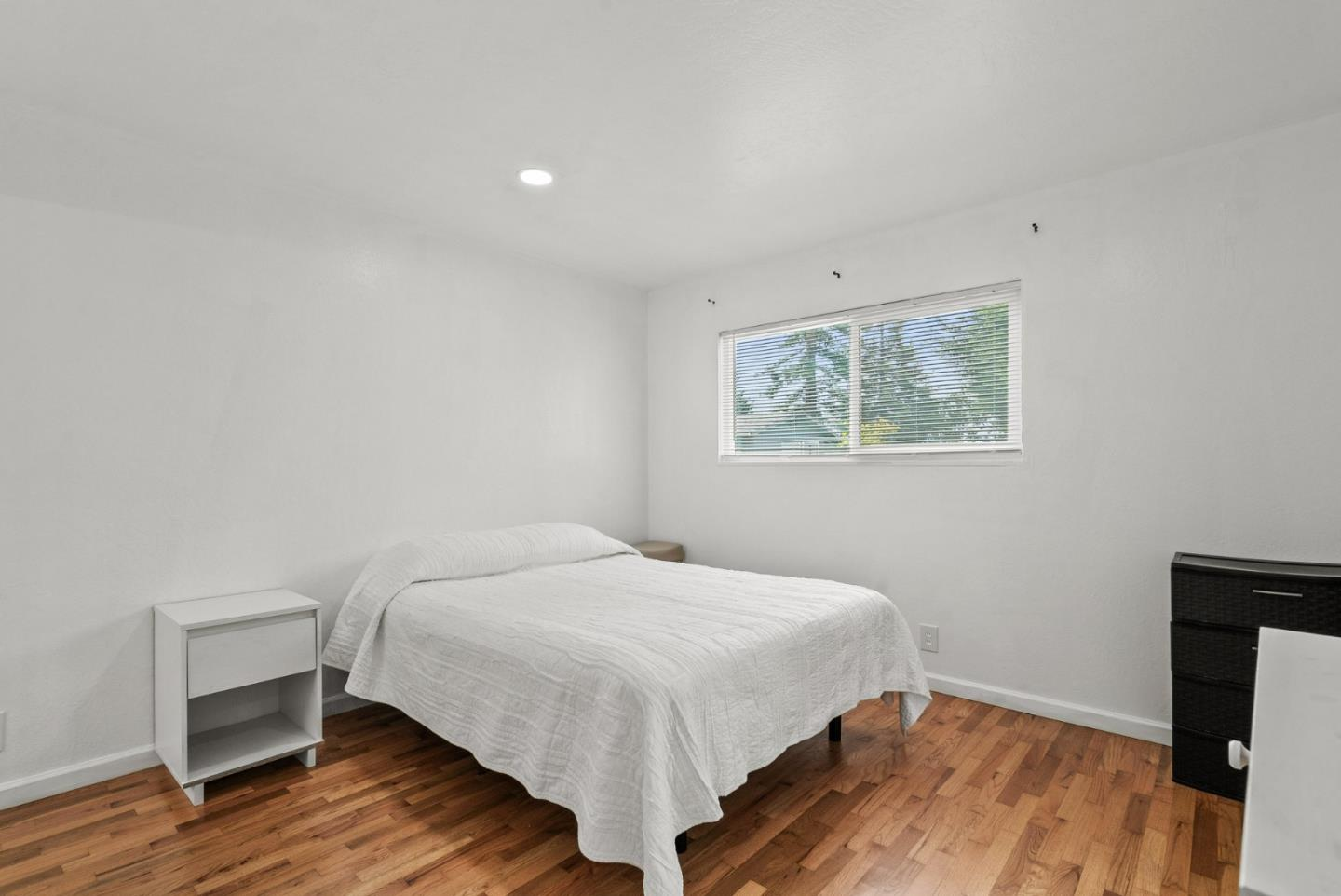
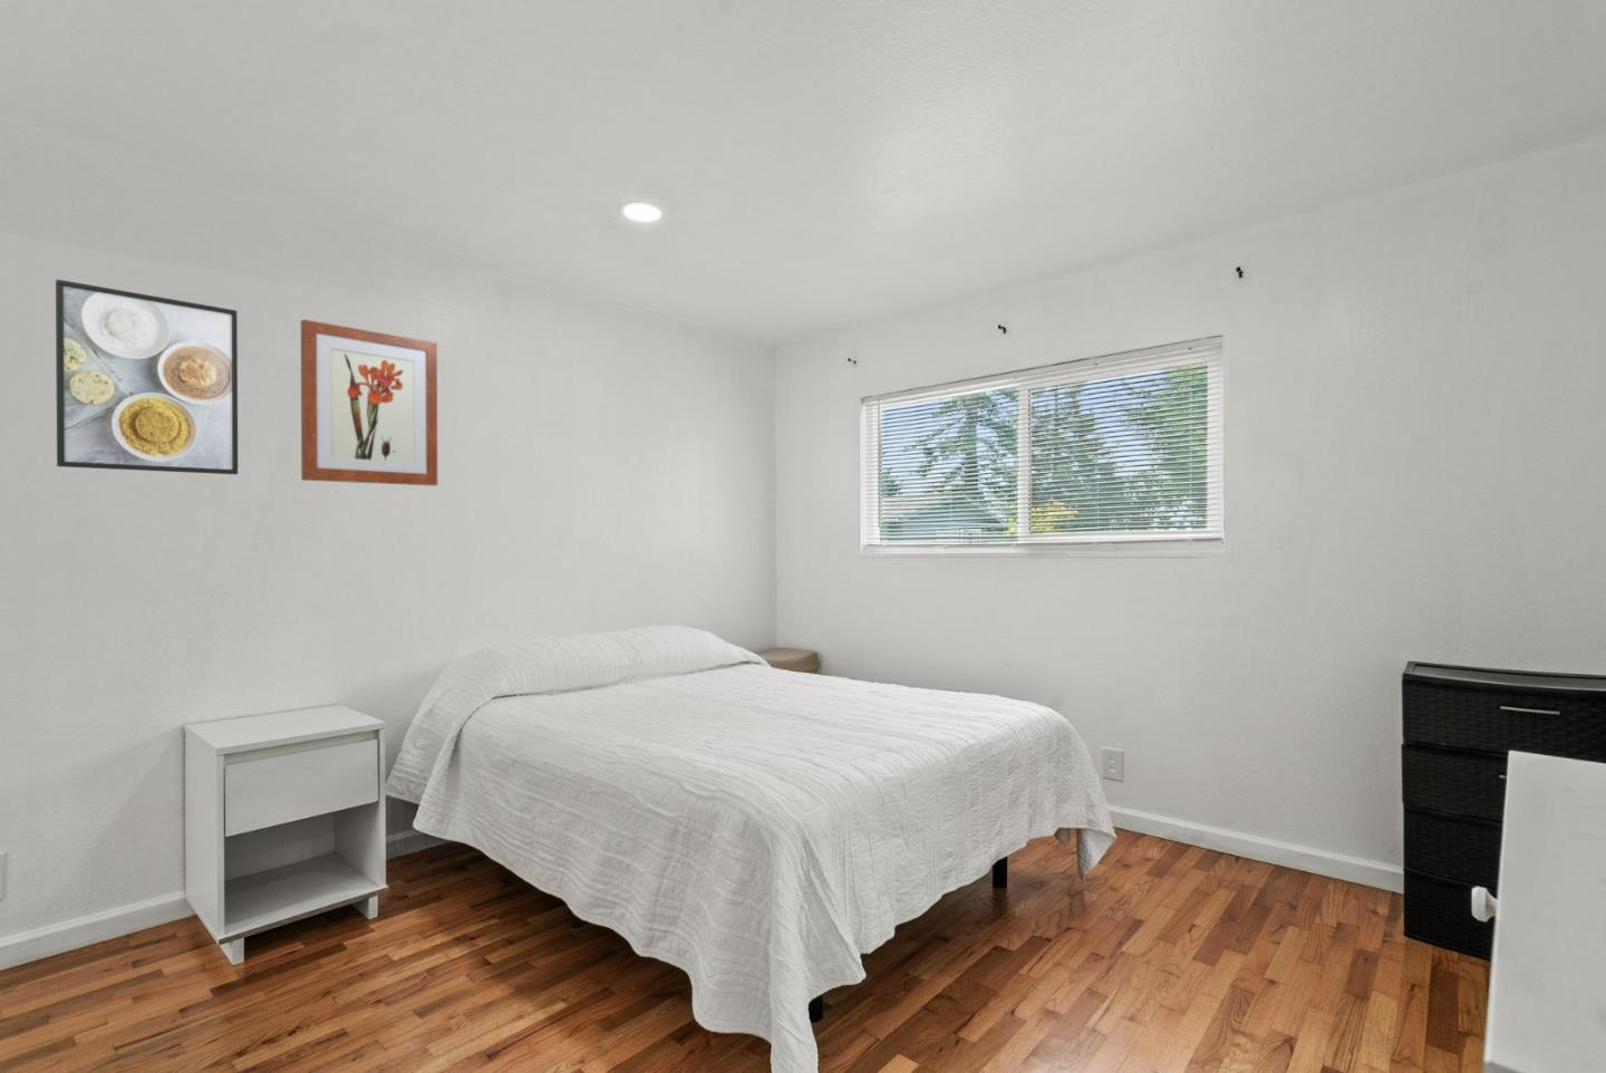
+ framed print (152, 382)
+ wall art (372, 407)
